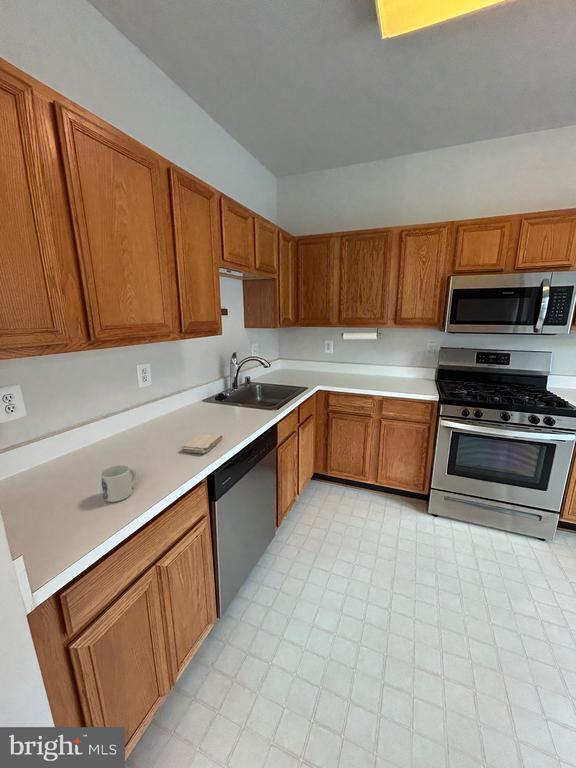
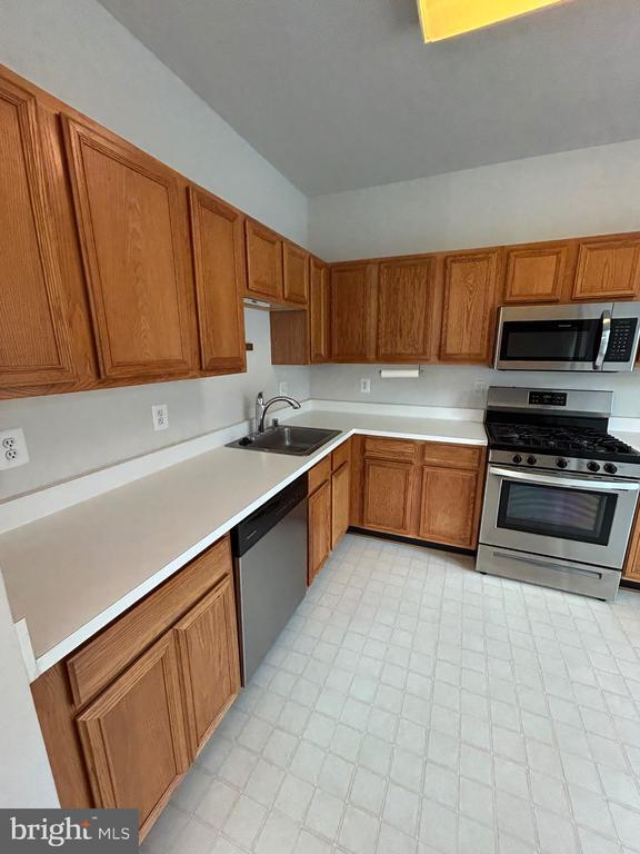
- washcloth (202, 442)
- mug (120, 481)
